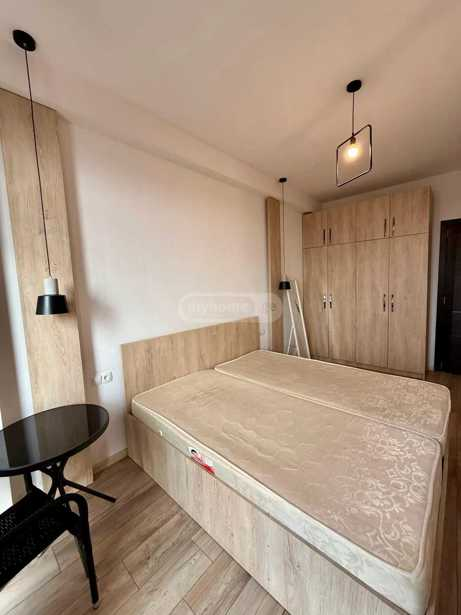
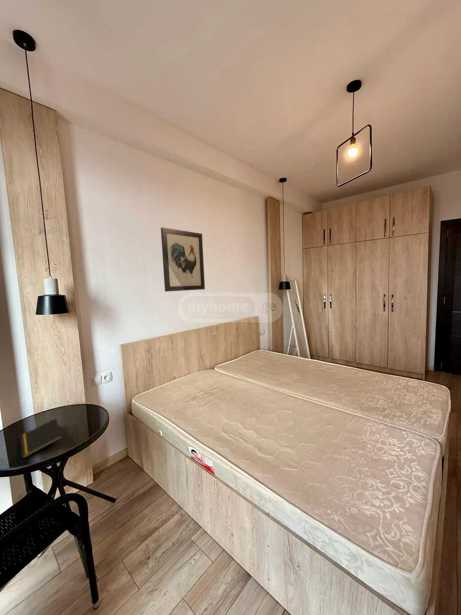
+ wall art (184, 260)
+ notepad (40, 436)
